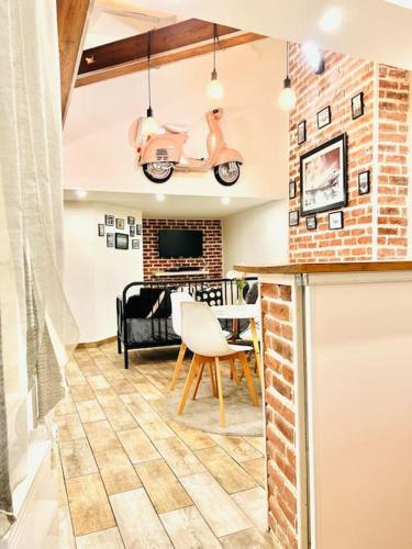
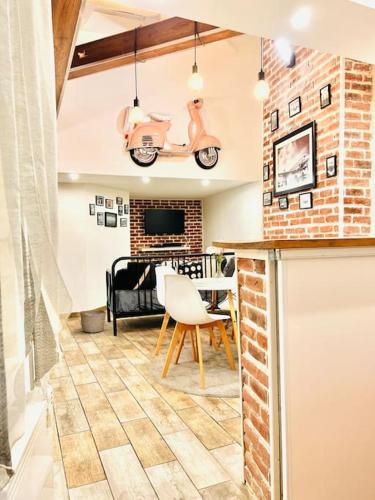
+ basket (93, 320)
